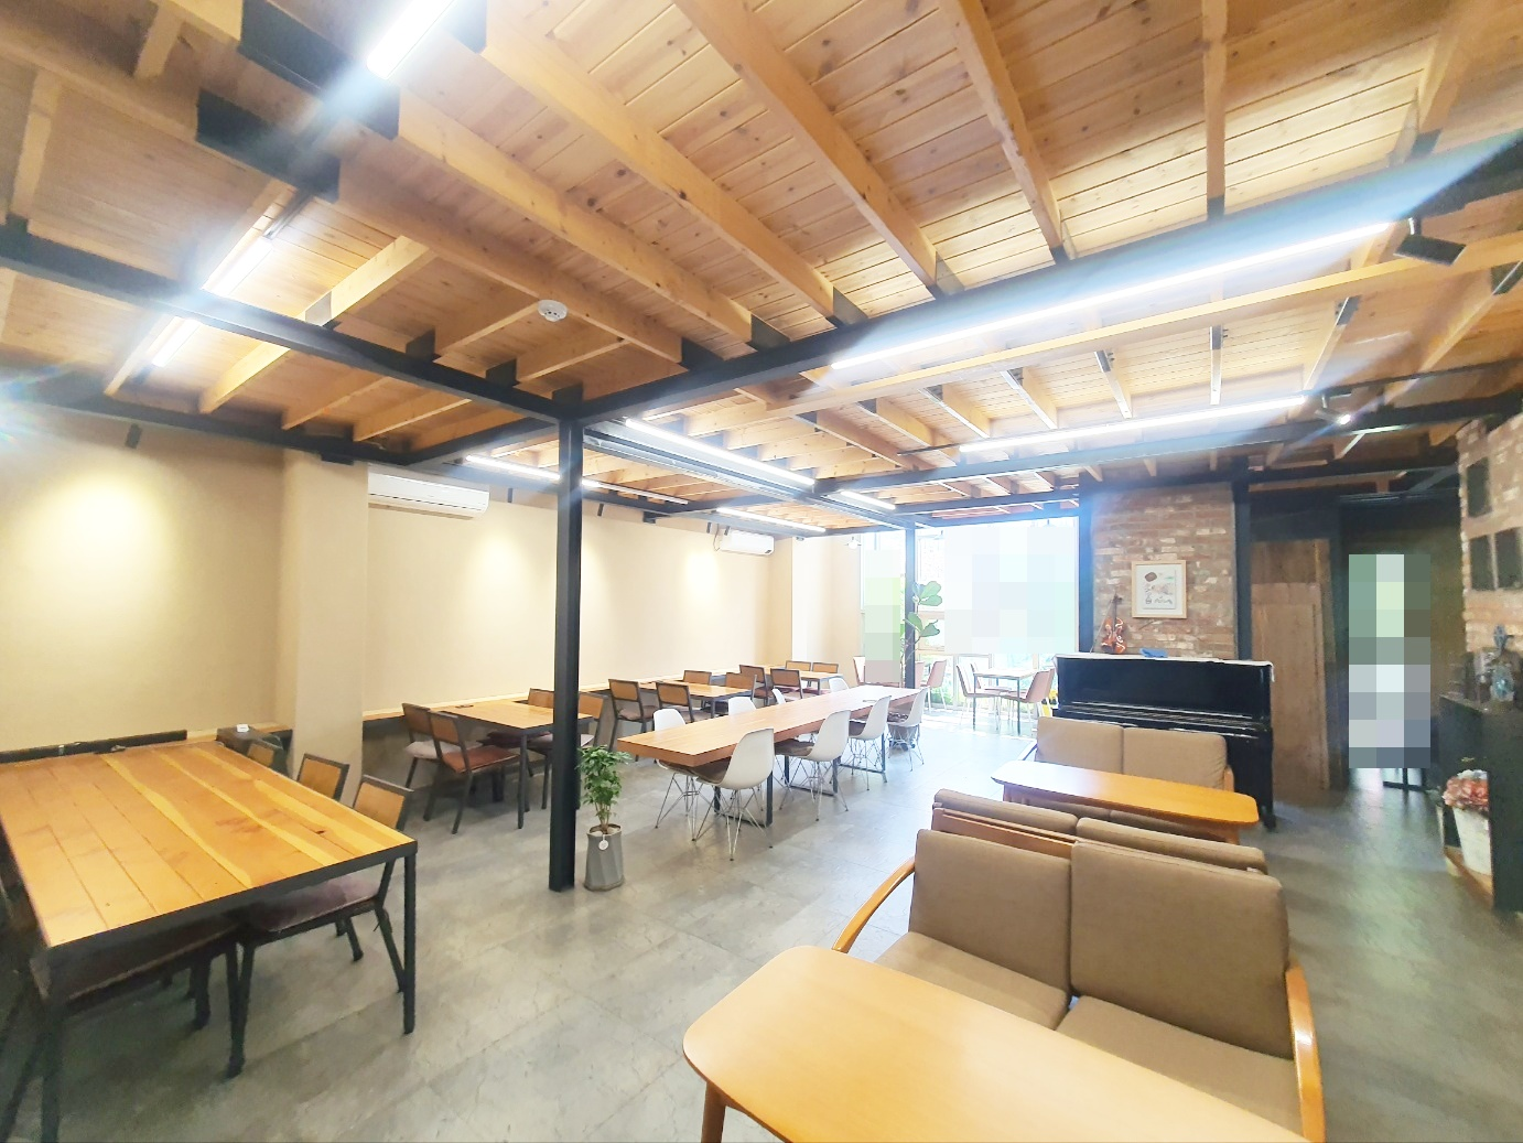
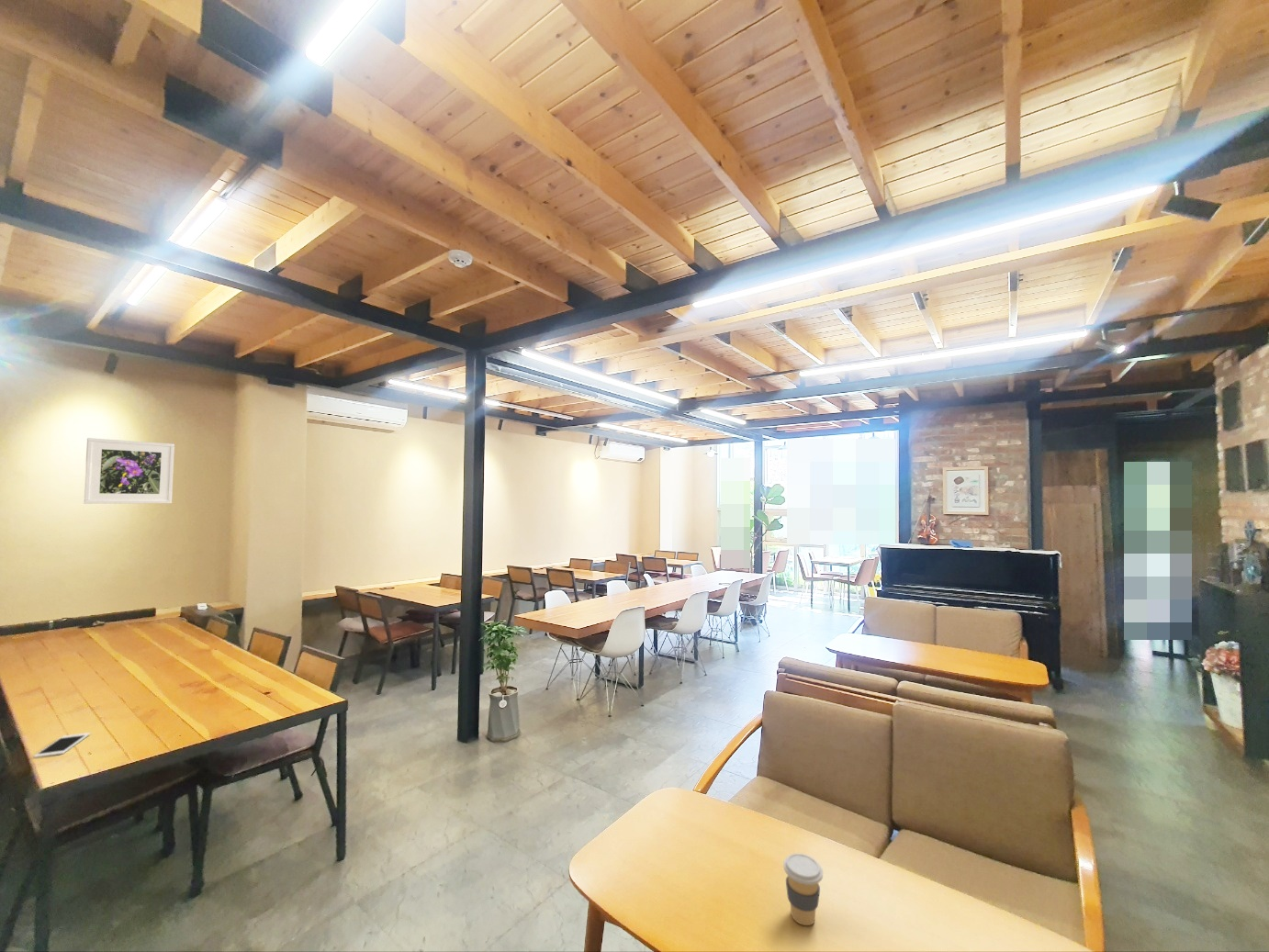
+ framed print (131, 472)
+ cell phone (62, 745)
+ coffee cup (803, 890)
